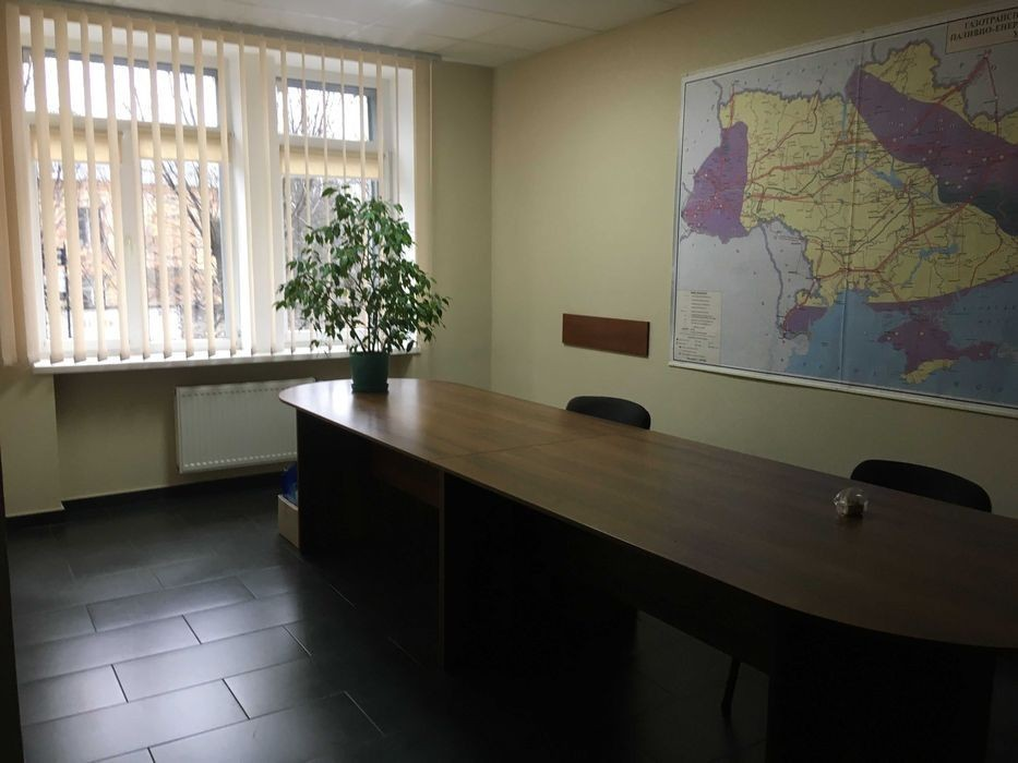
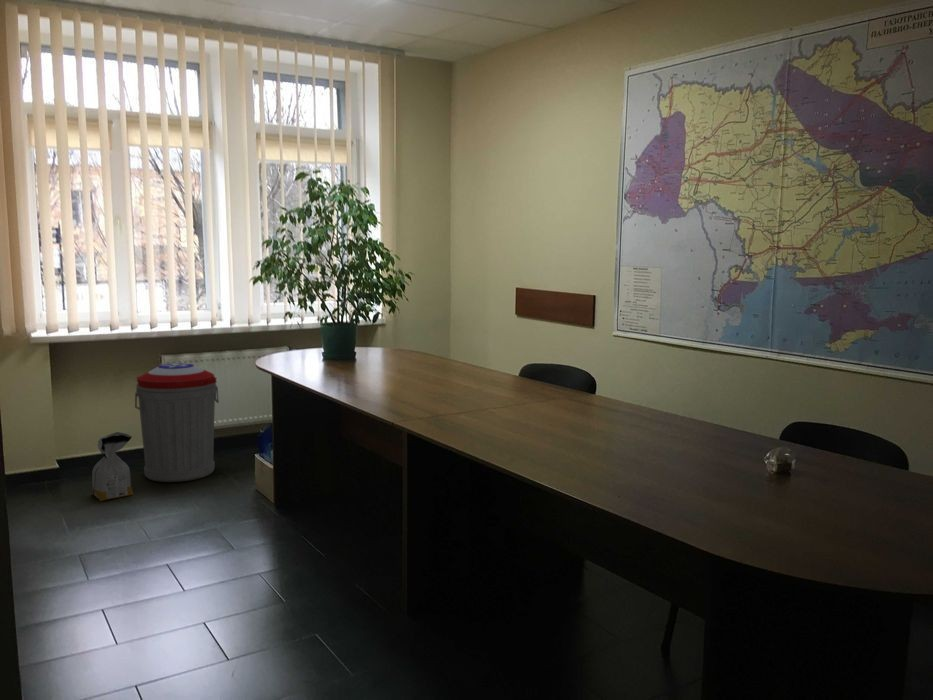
+ trash can (178, 419)
+ bag (111, 463)
